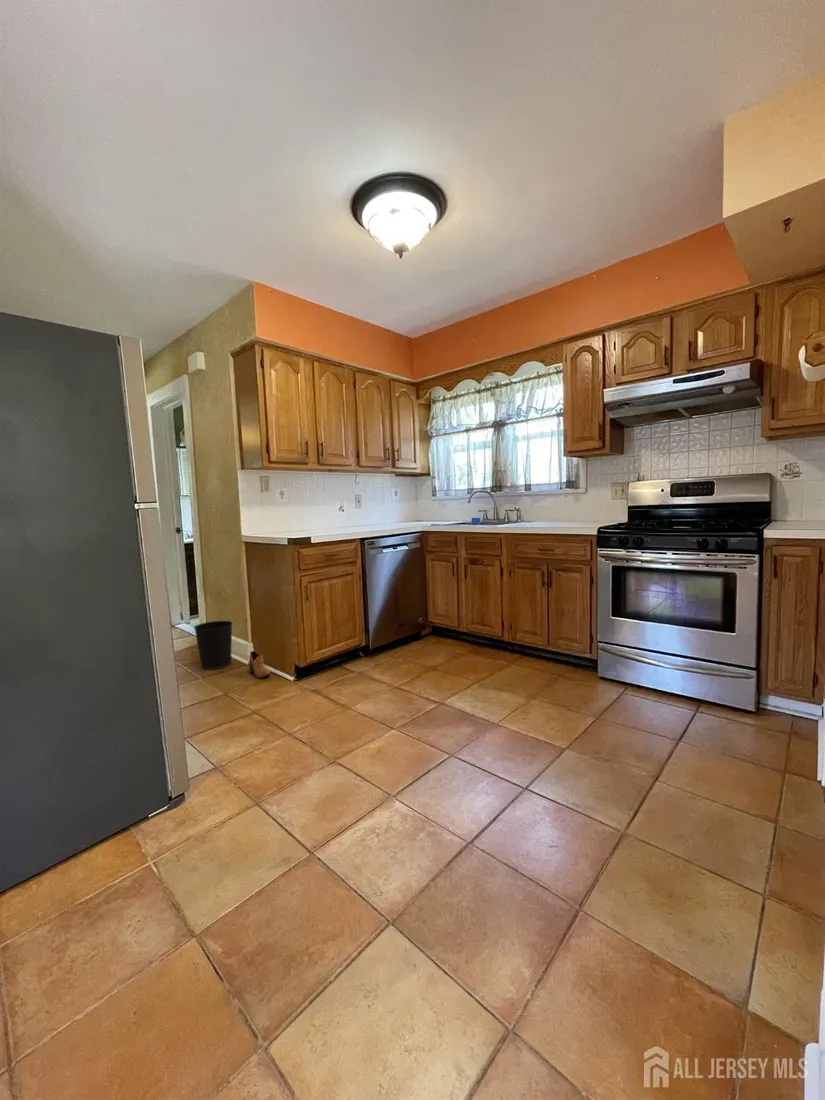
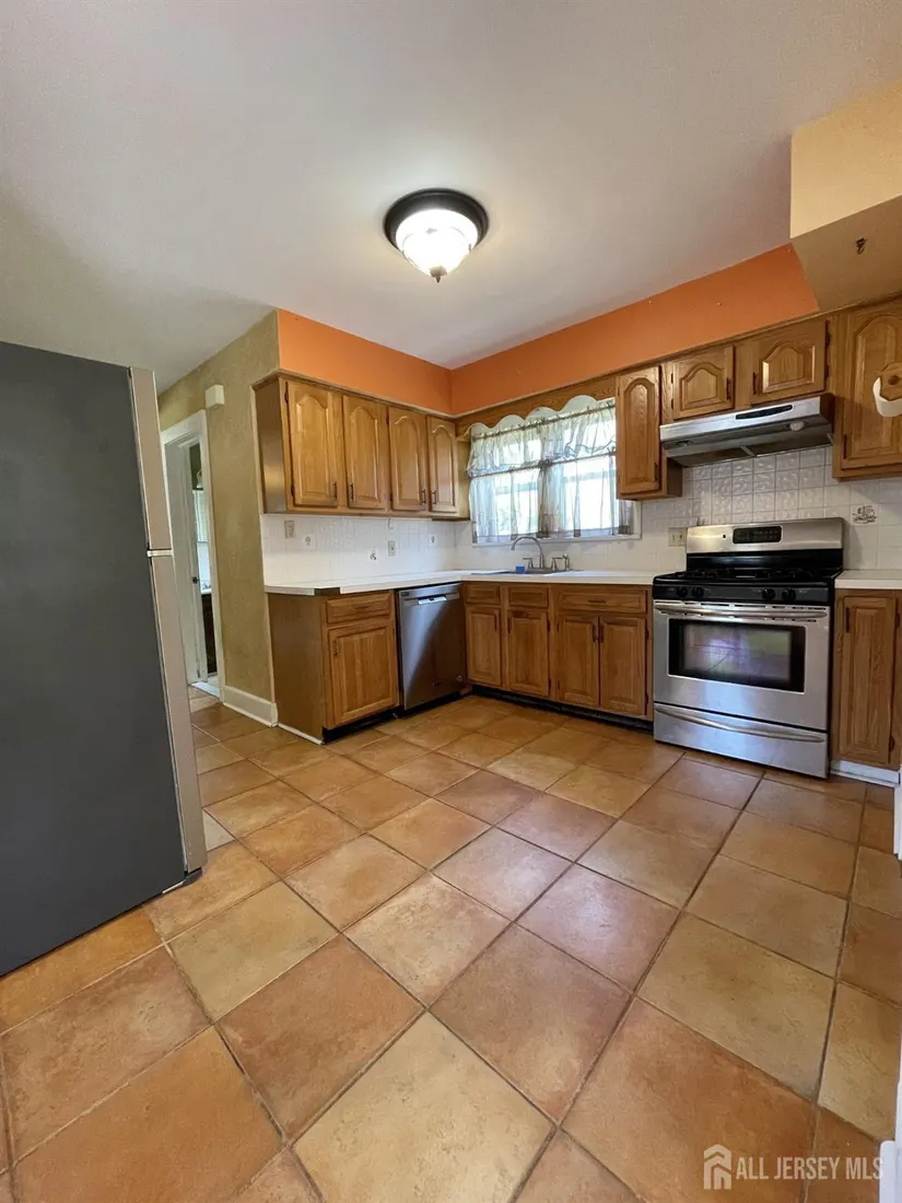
- wastebasket (215, 645)
- shoe (258, 664)
